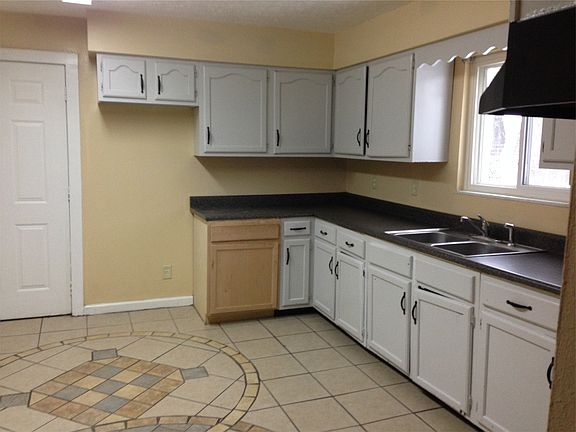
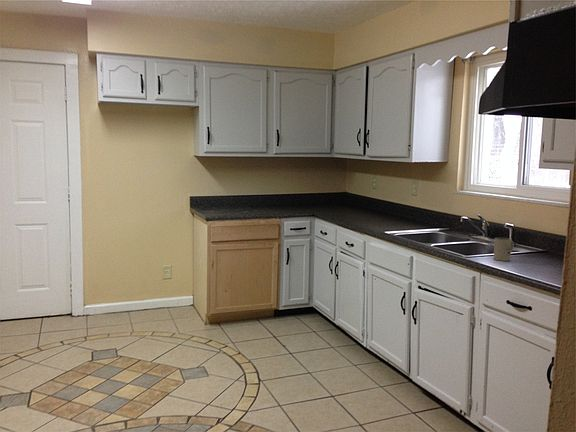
+ mug (505, 248)
